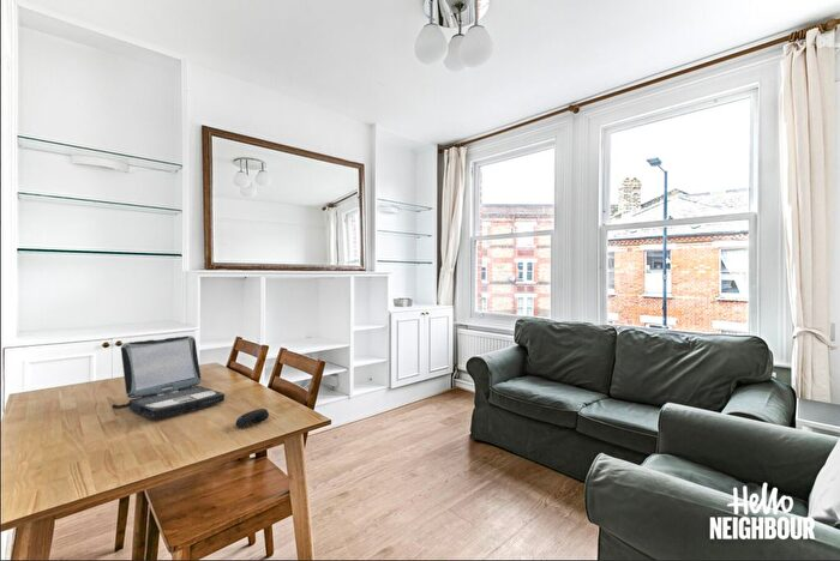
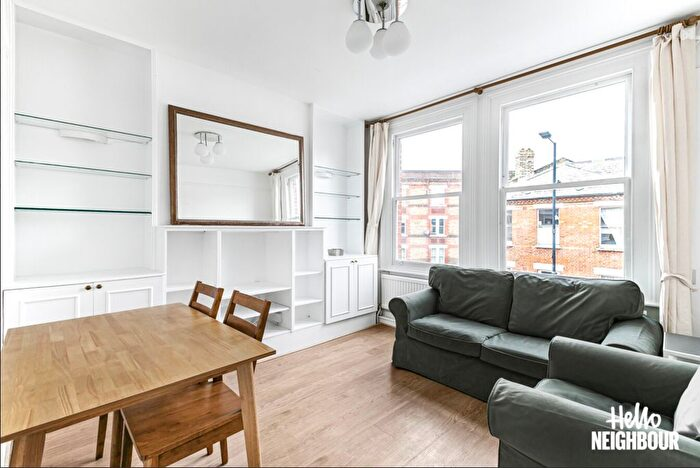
- computer mouse (252, 417)
- laptop (172, 373)
